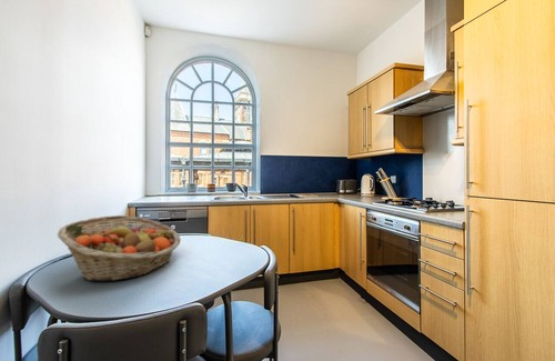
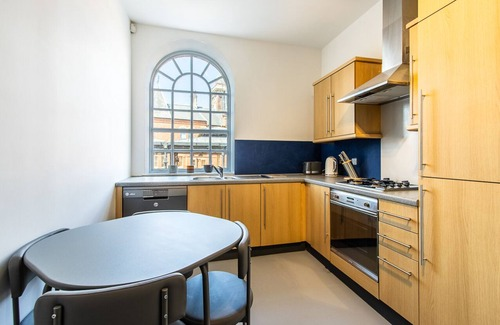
- fruit basket (127, 242)
